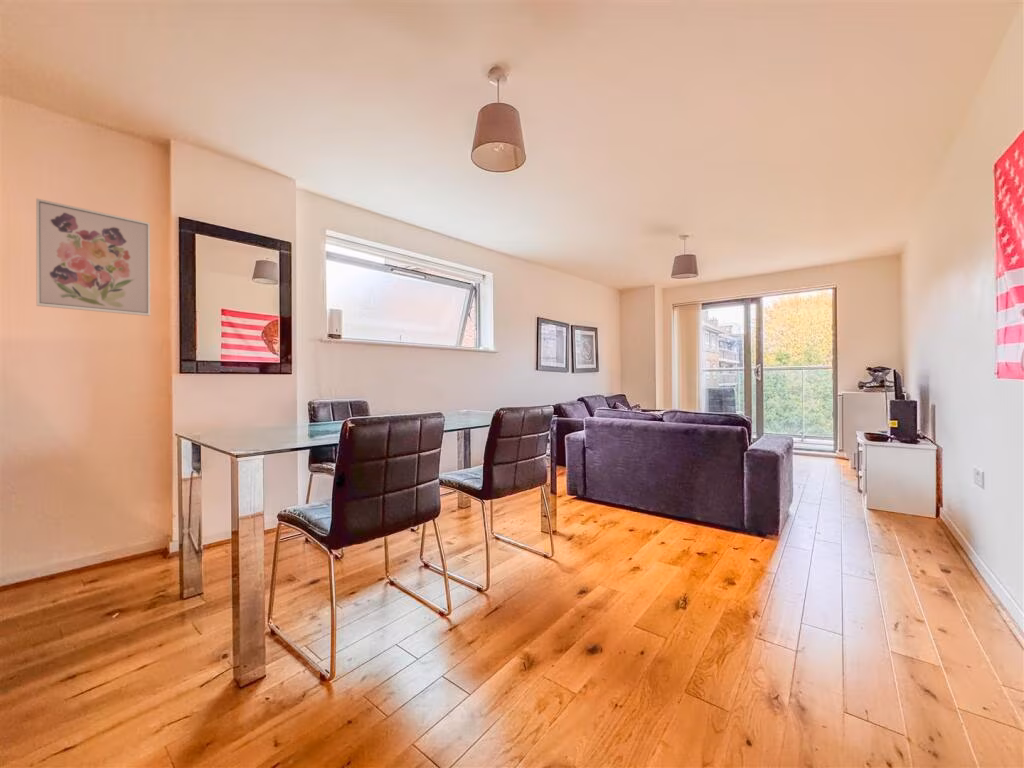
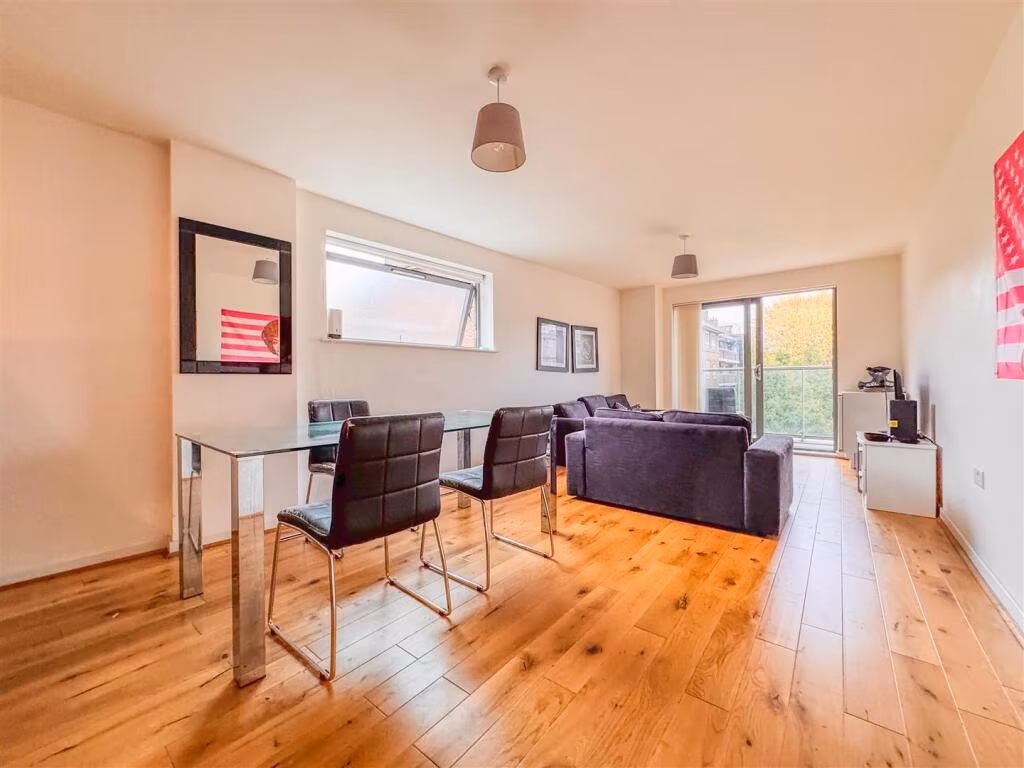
- wall art (96, 261)
